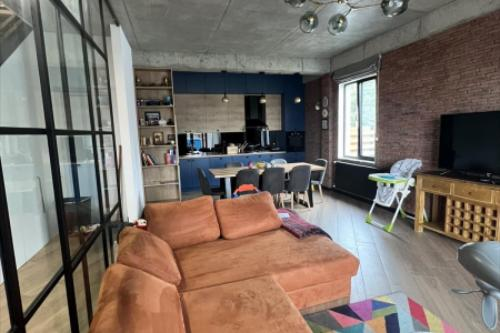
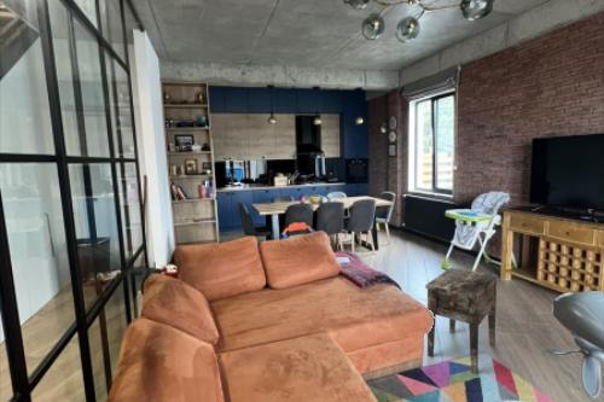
+ side table (461, 315)
